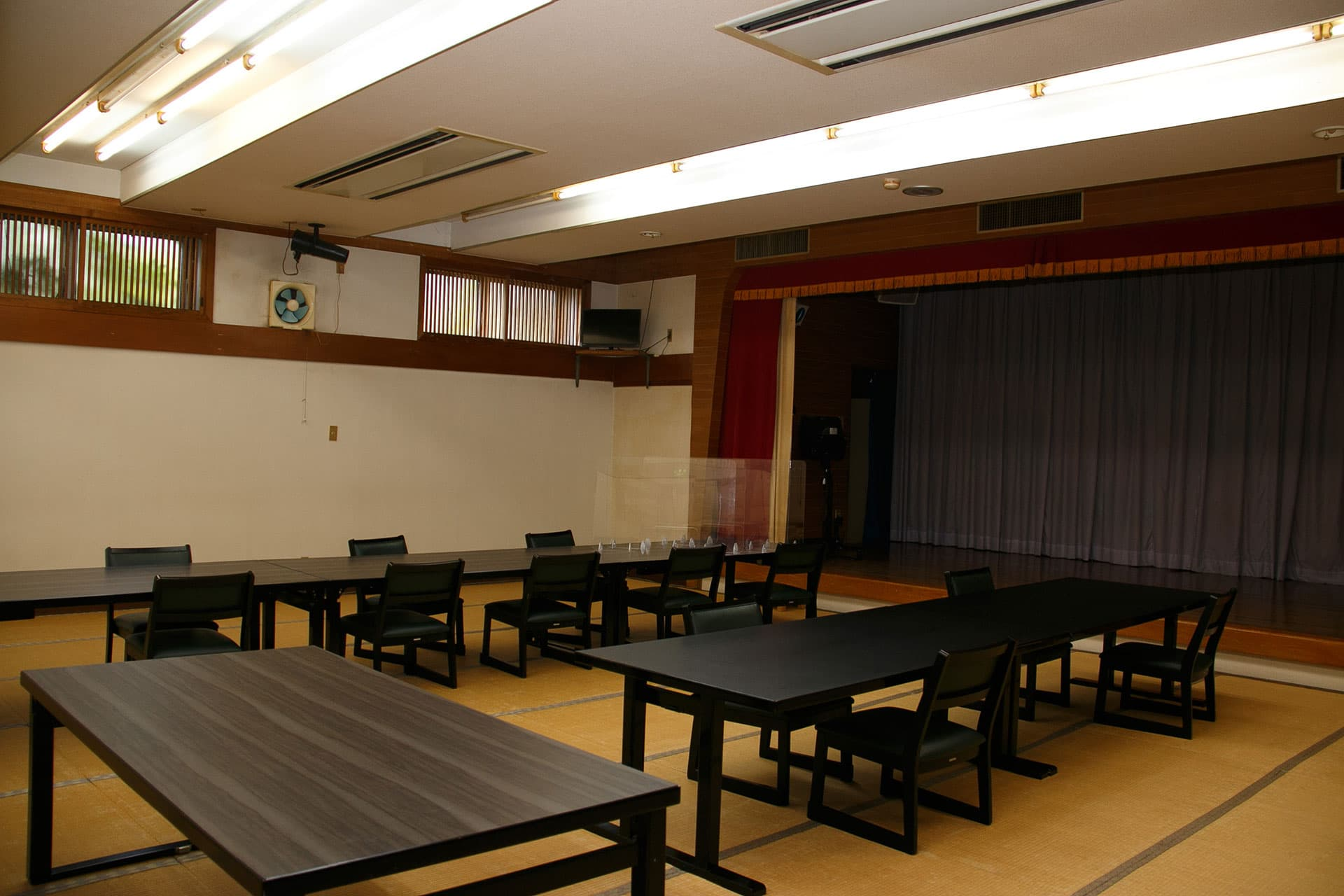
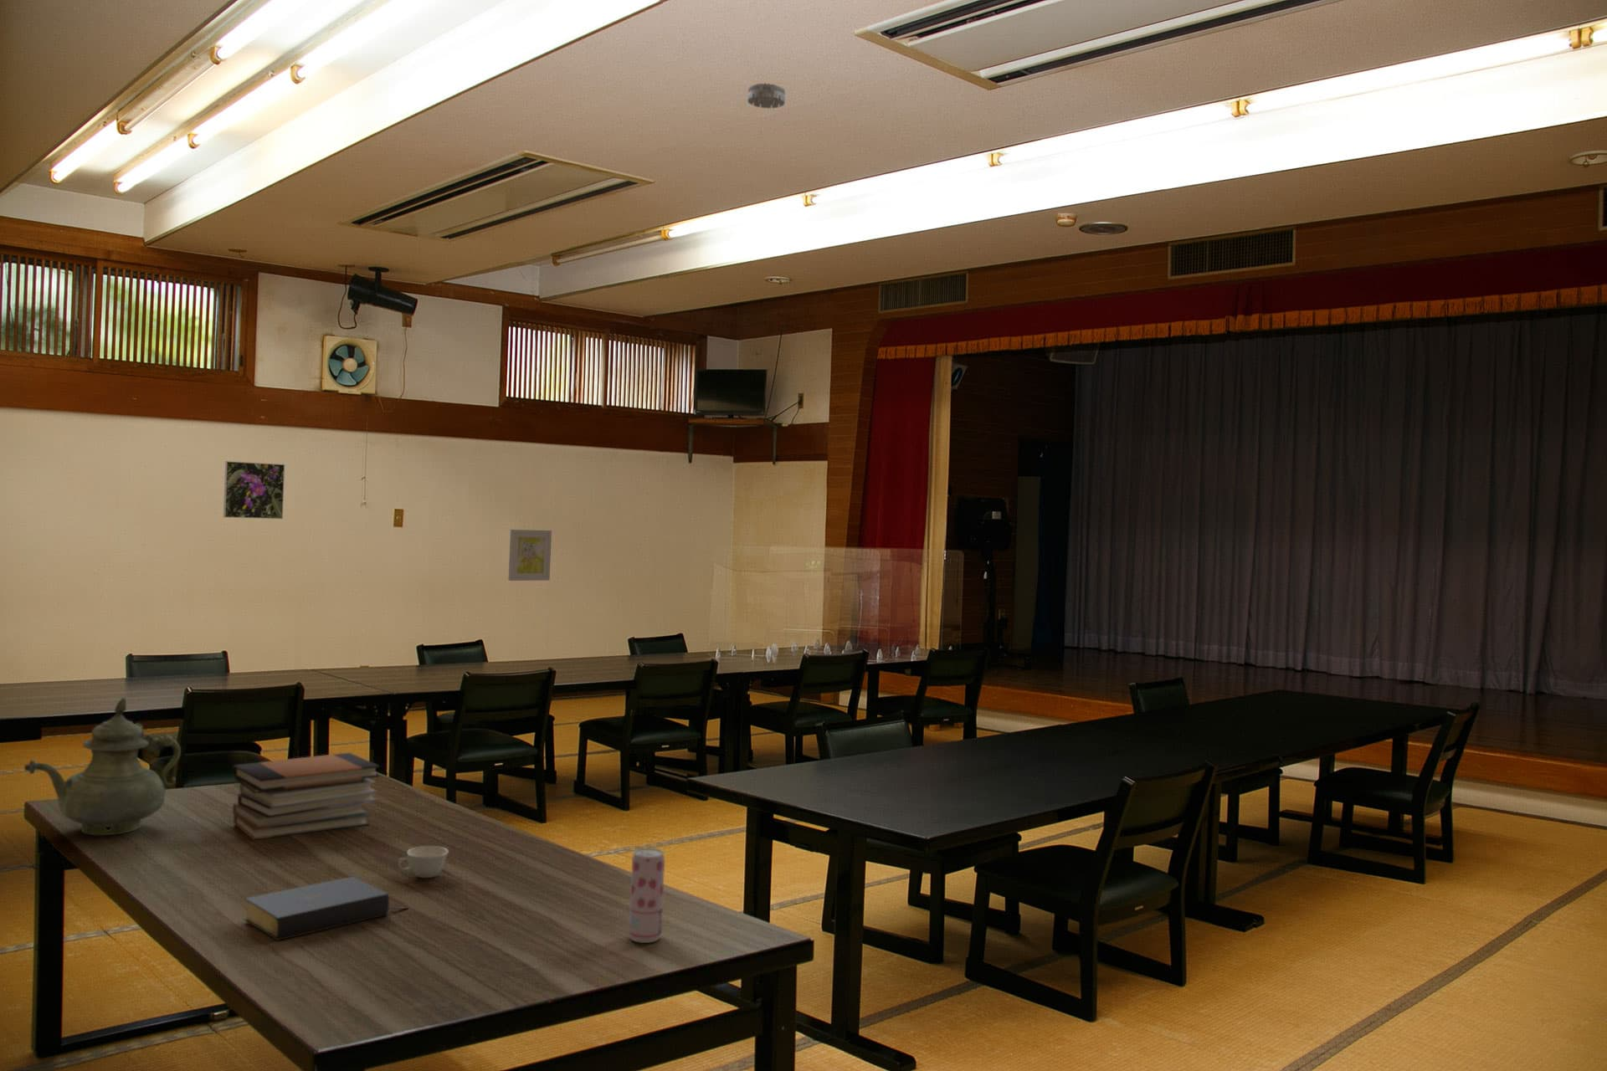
+ smoke detector (765, 94)
+ teapot (105, 764)
+ book stack (305, 794)
+ beverage can (646, 894)
+ bible (330, 905)
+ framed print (253, 490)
+ wall art (530, 555)
+ teacup (423, 863)
